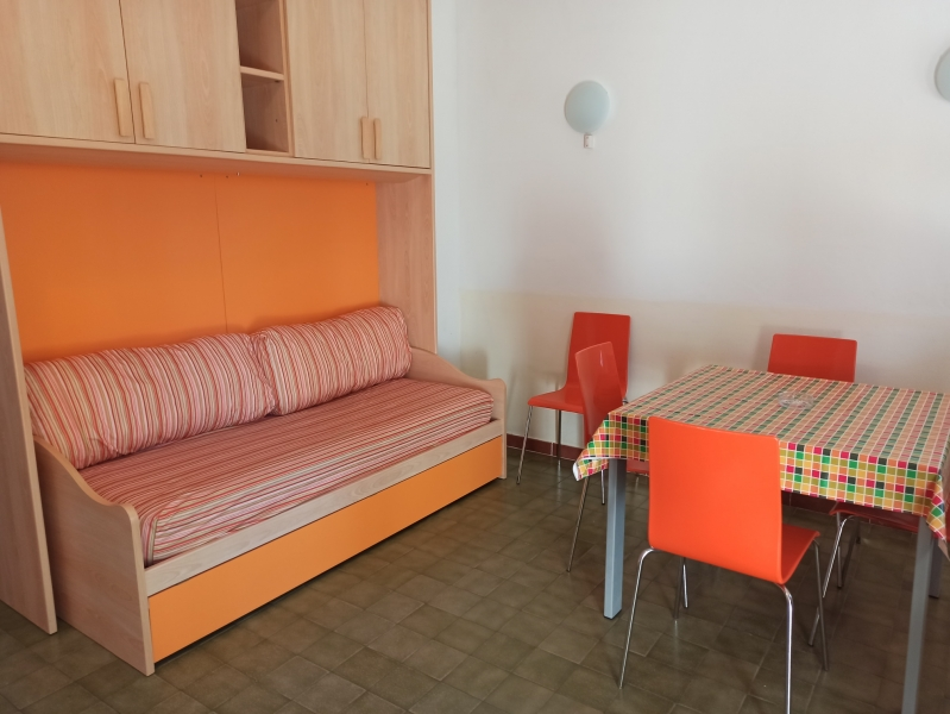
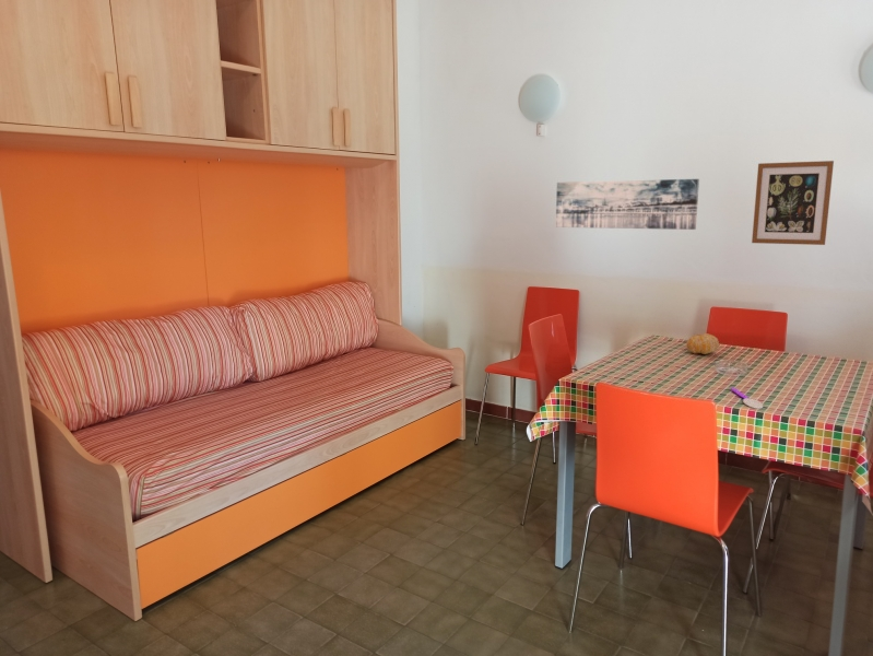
+ spoon (744, 396)
+ wall art (791, 203)
+ fruit (703, 343)
+ wall art (623, 204)
